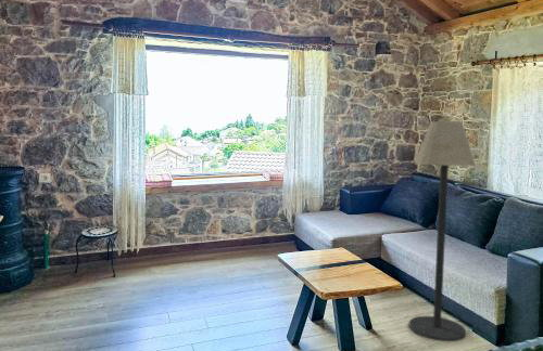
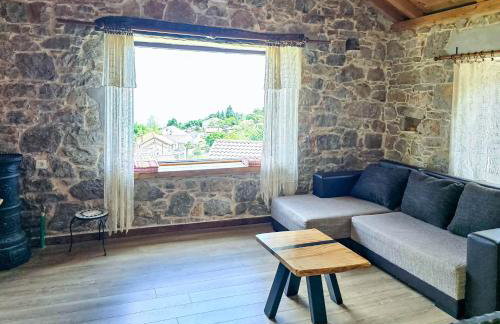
- floor lamp (441, 227)
